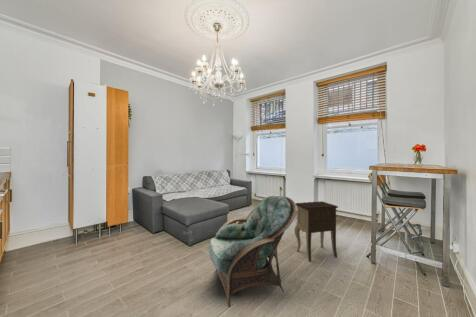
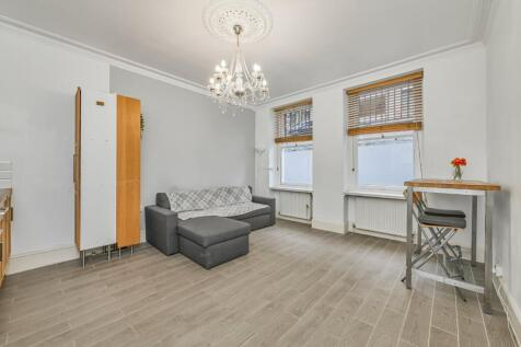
- armchair (251, 238)
- nightstand (315, 228)
